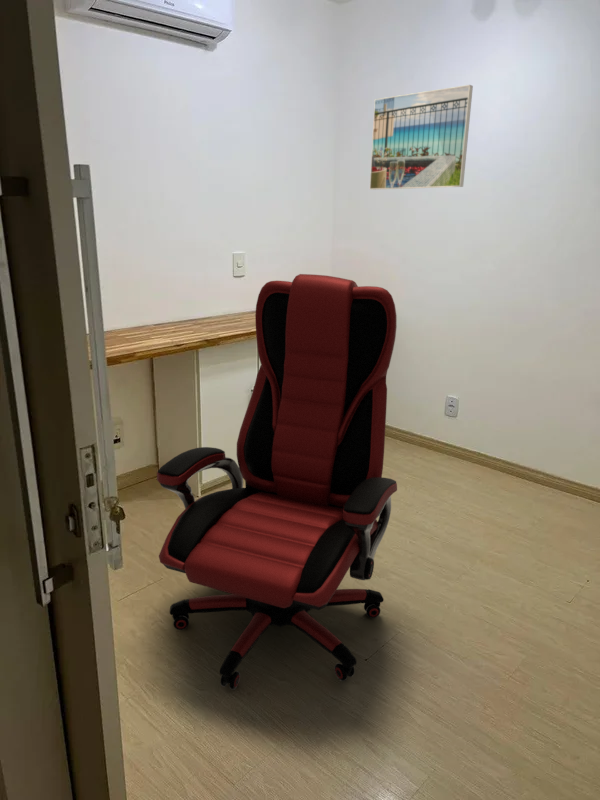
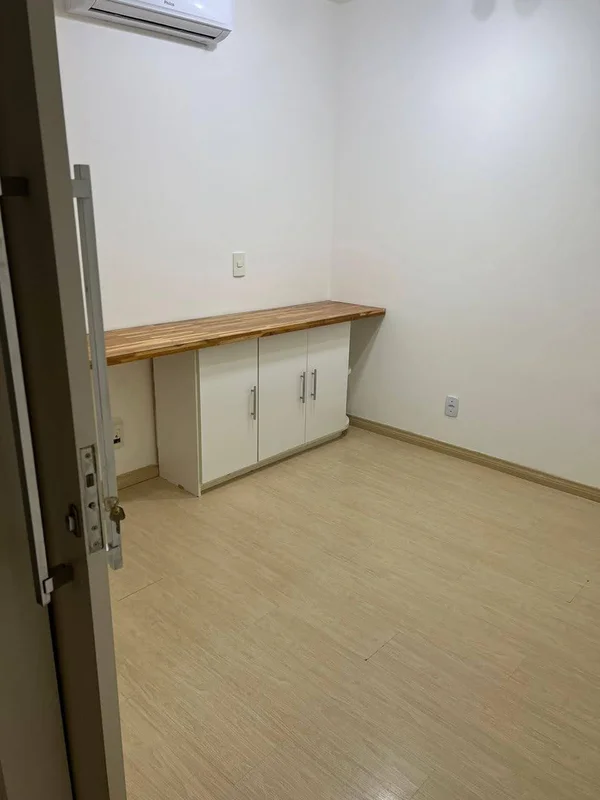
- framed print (417, 141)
- office chair (282, 462)
